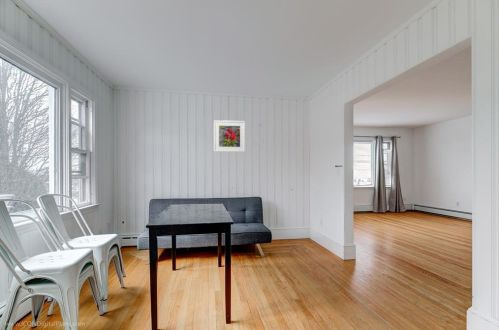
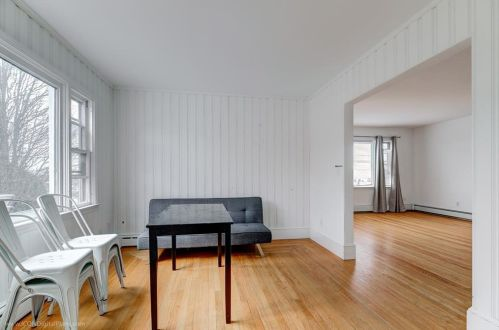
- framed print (229, 136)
